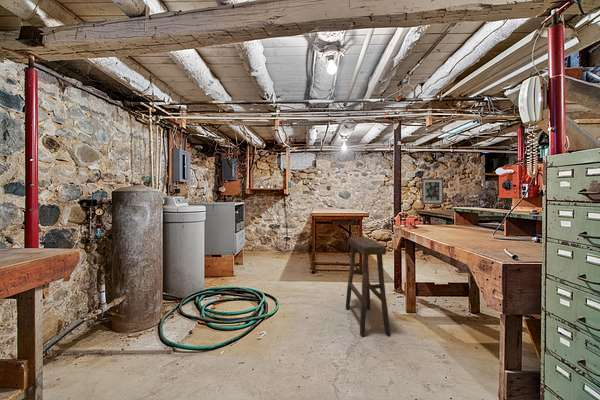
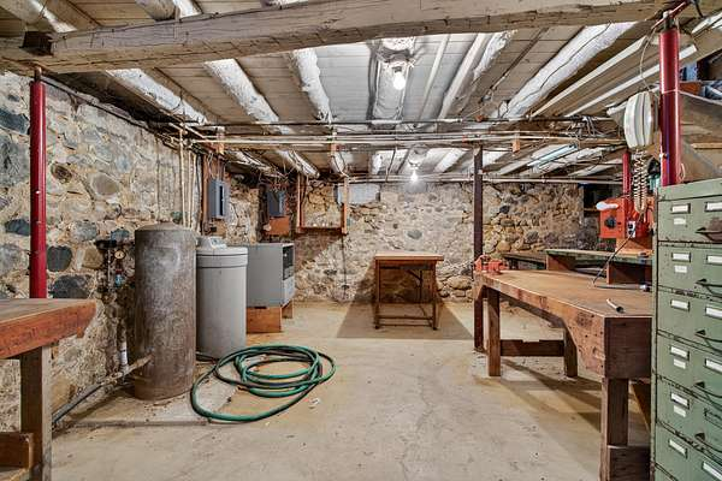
- wall art (432, 191)
- stool (365, 280)
